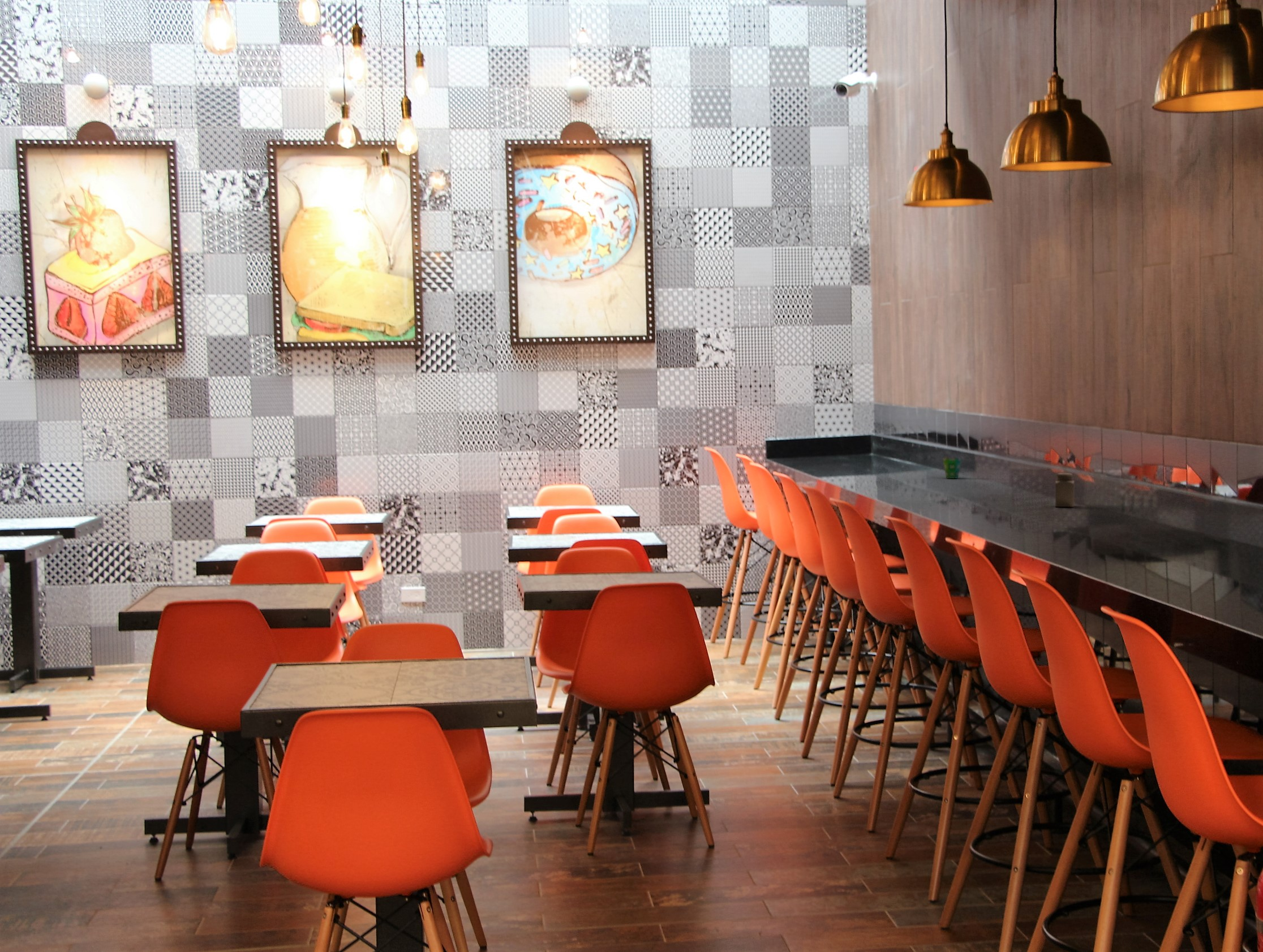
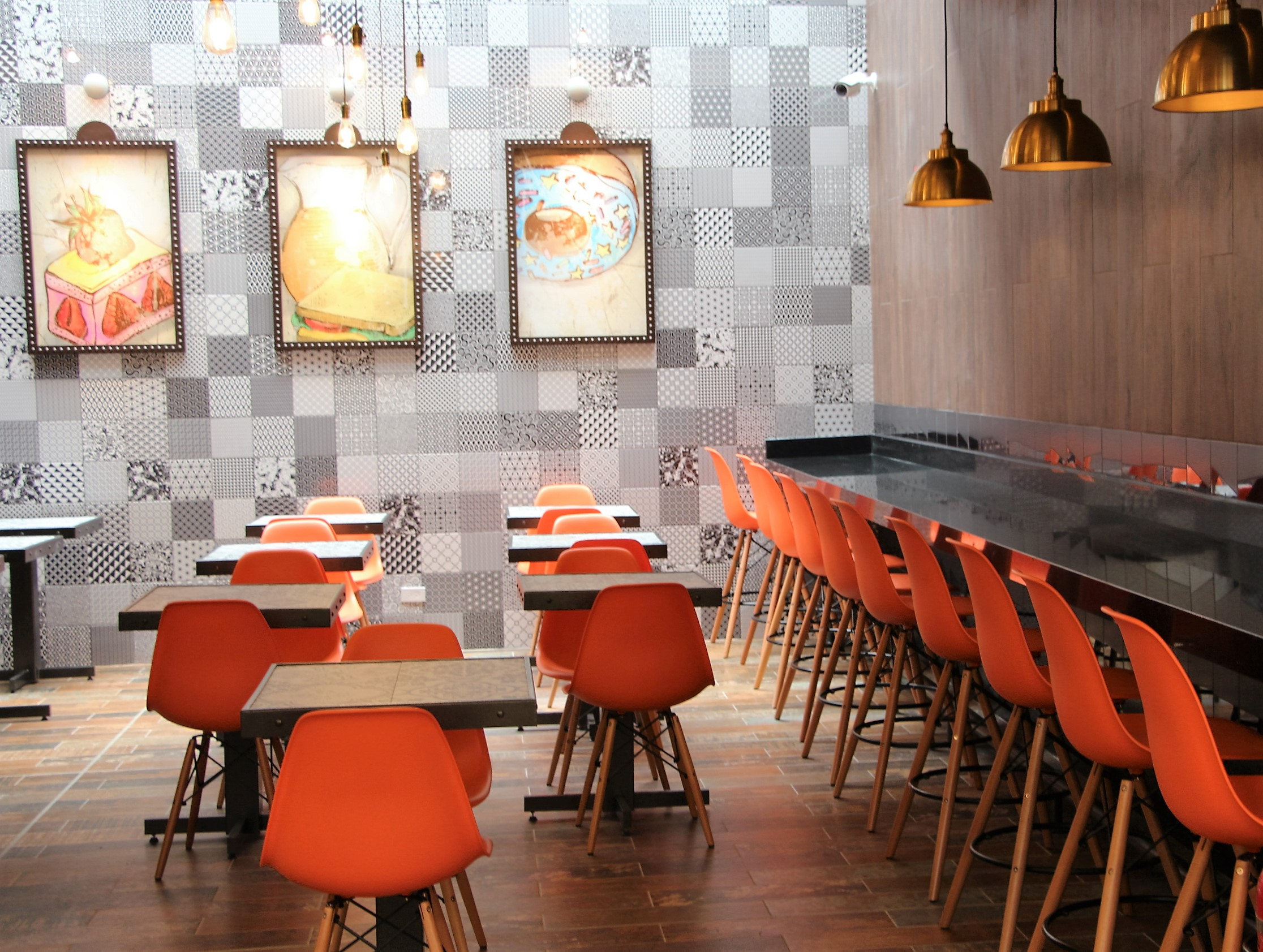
- cup (951, 468)
- salt shaker (1064, 489)
